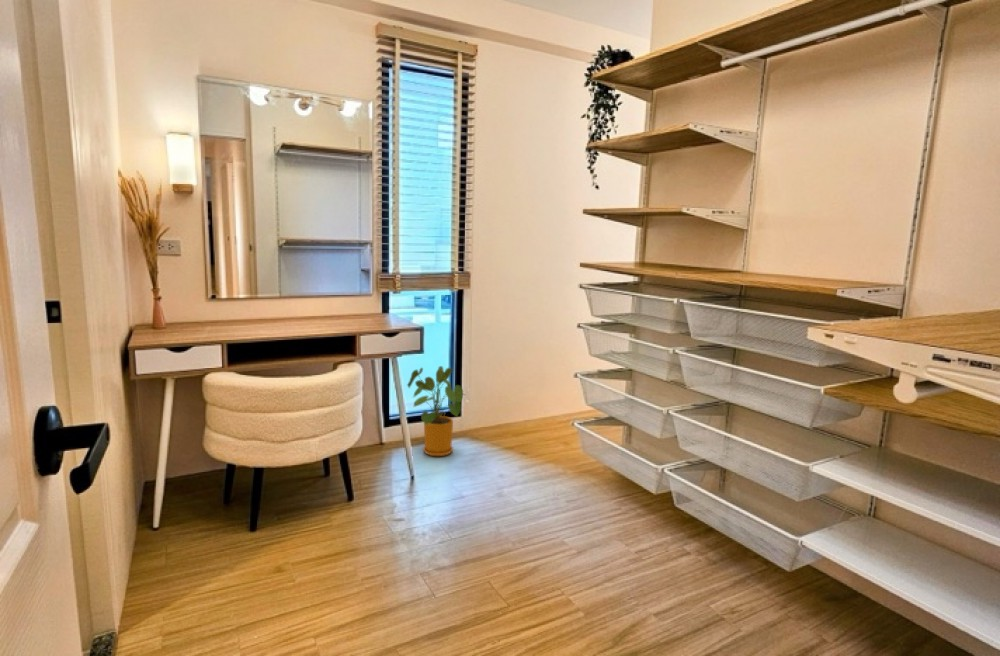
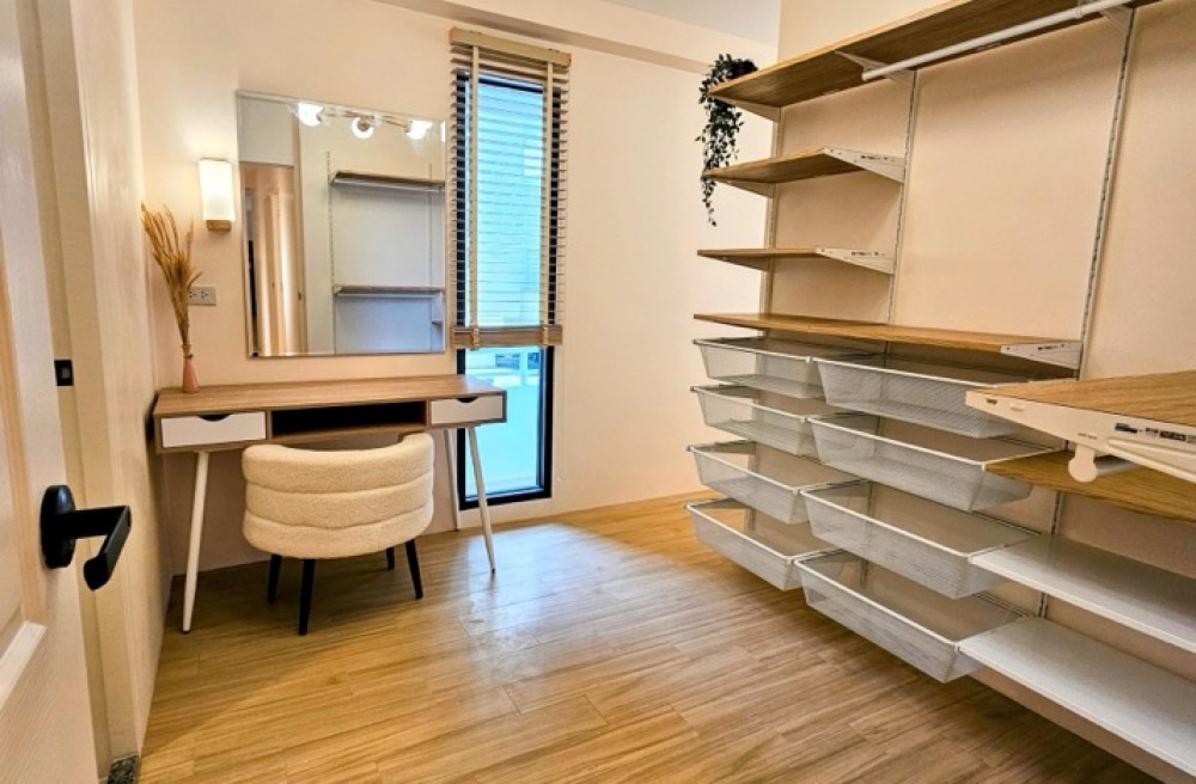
- house plant (435, 411)
